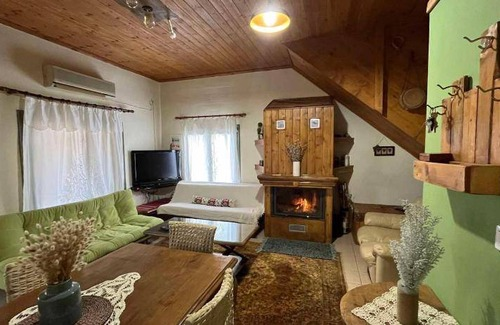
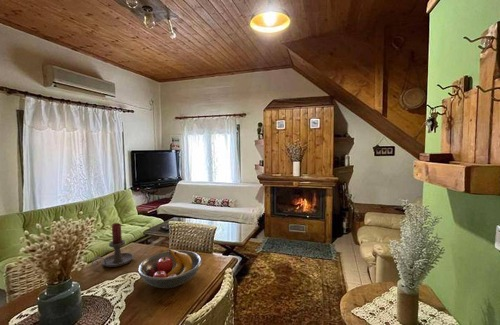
+ fruit bowl (171, 269)
+ candle holder (112, 243)
